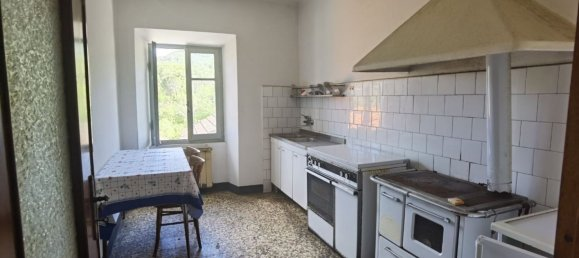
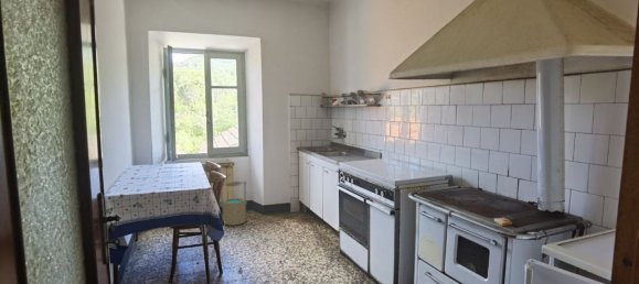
+ bucket (234, 201)
